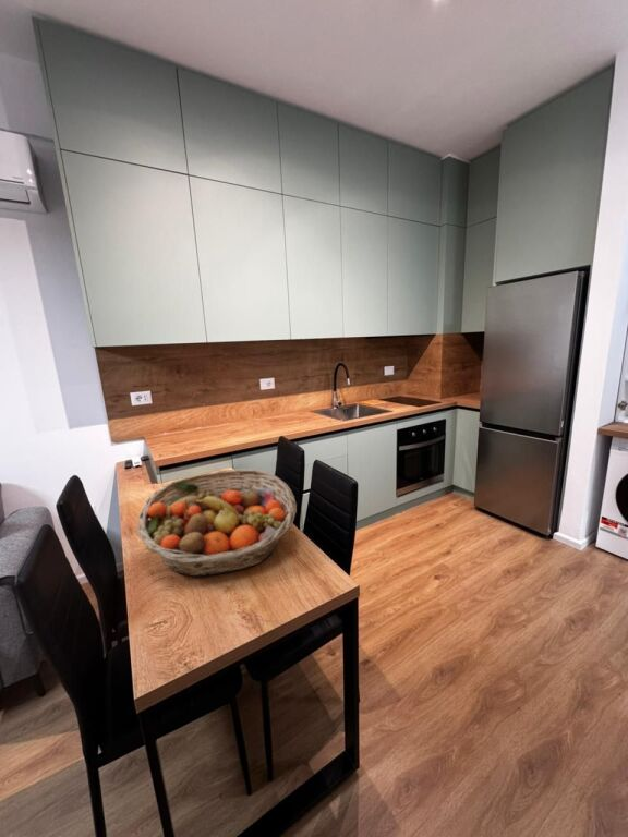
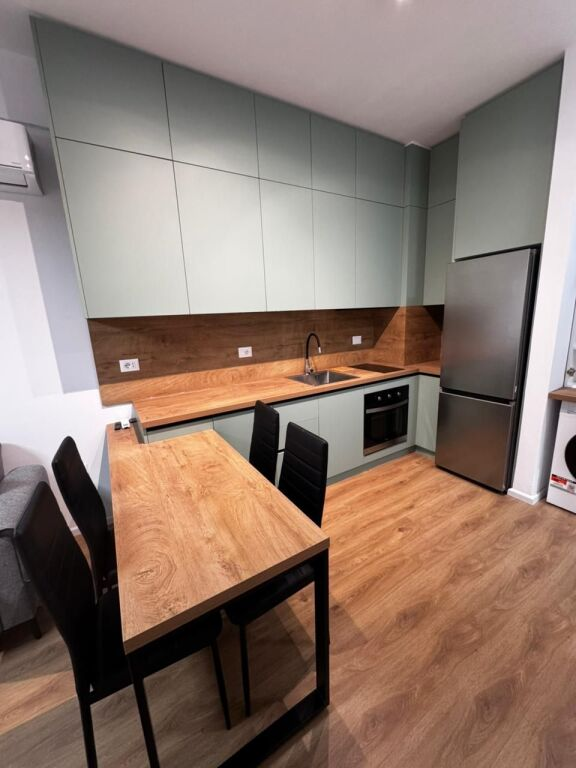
- fruit basket (220, 518)
